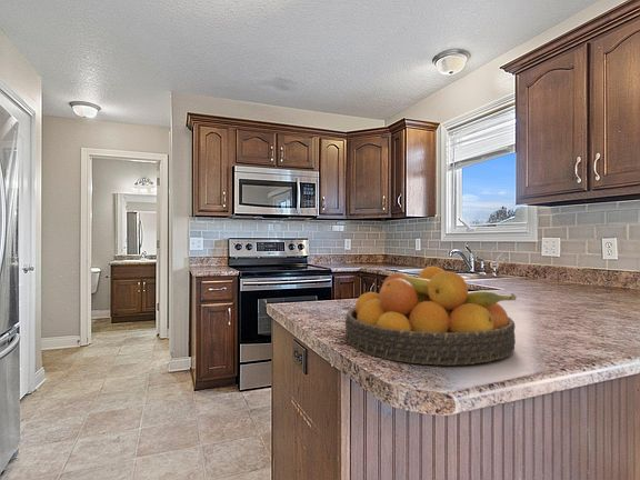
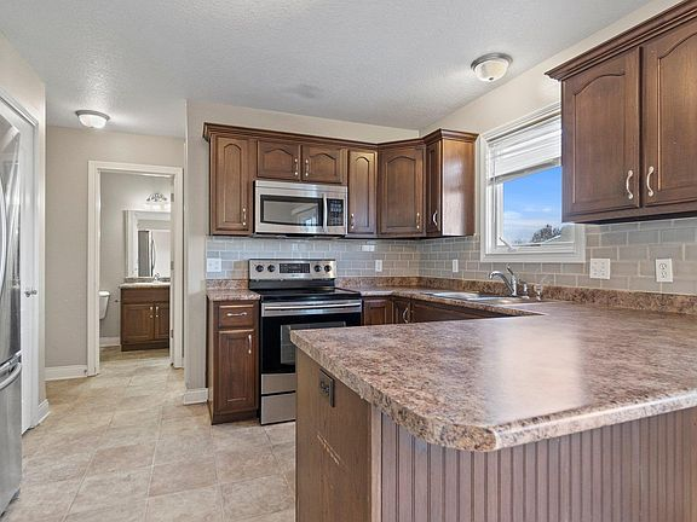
- fruit bowl (424, 304)
